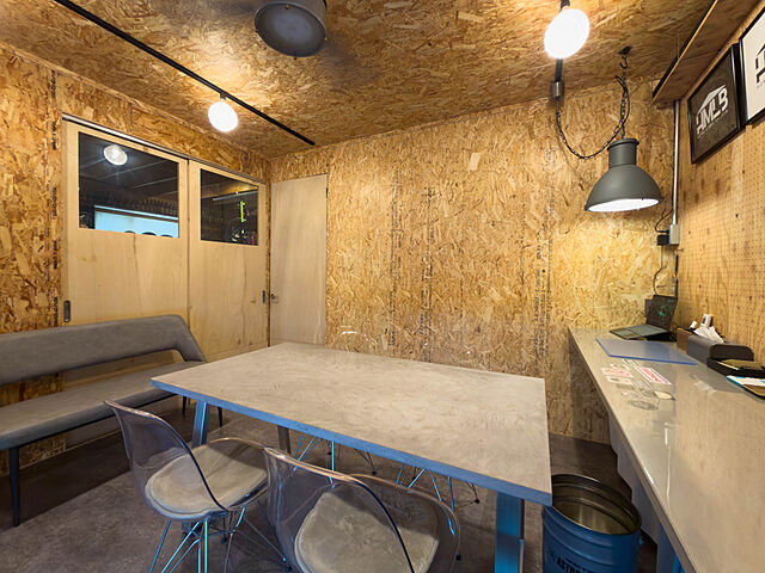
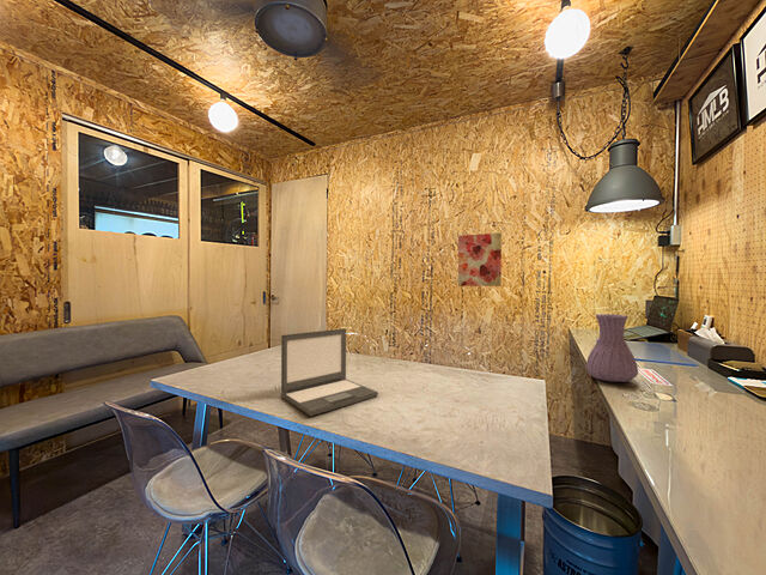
+ laptop (329, 365)
+ wall art (479, 260)
+ vase (610, 347)
